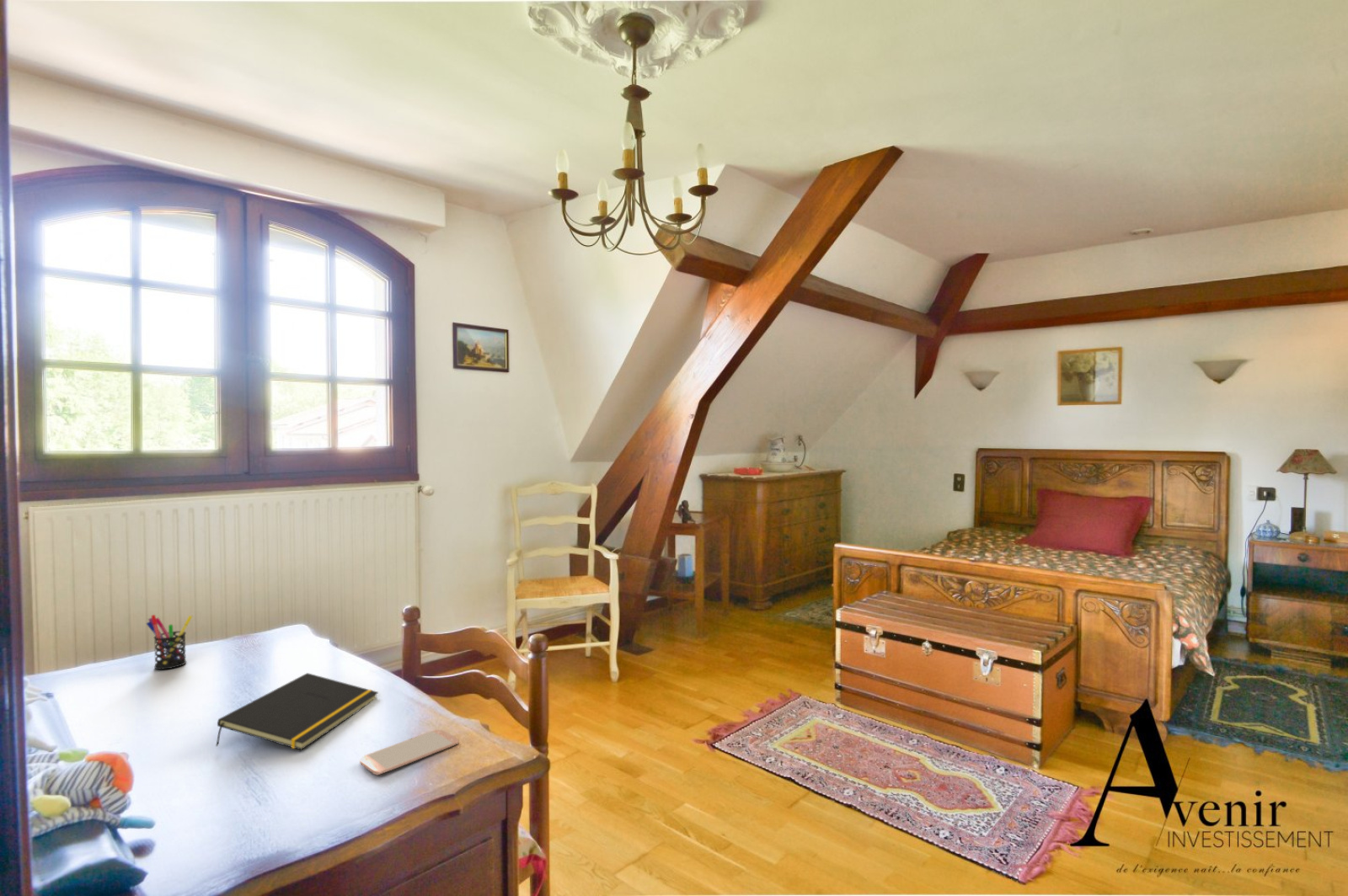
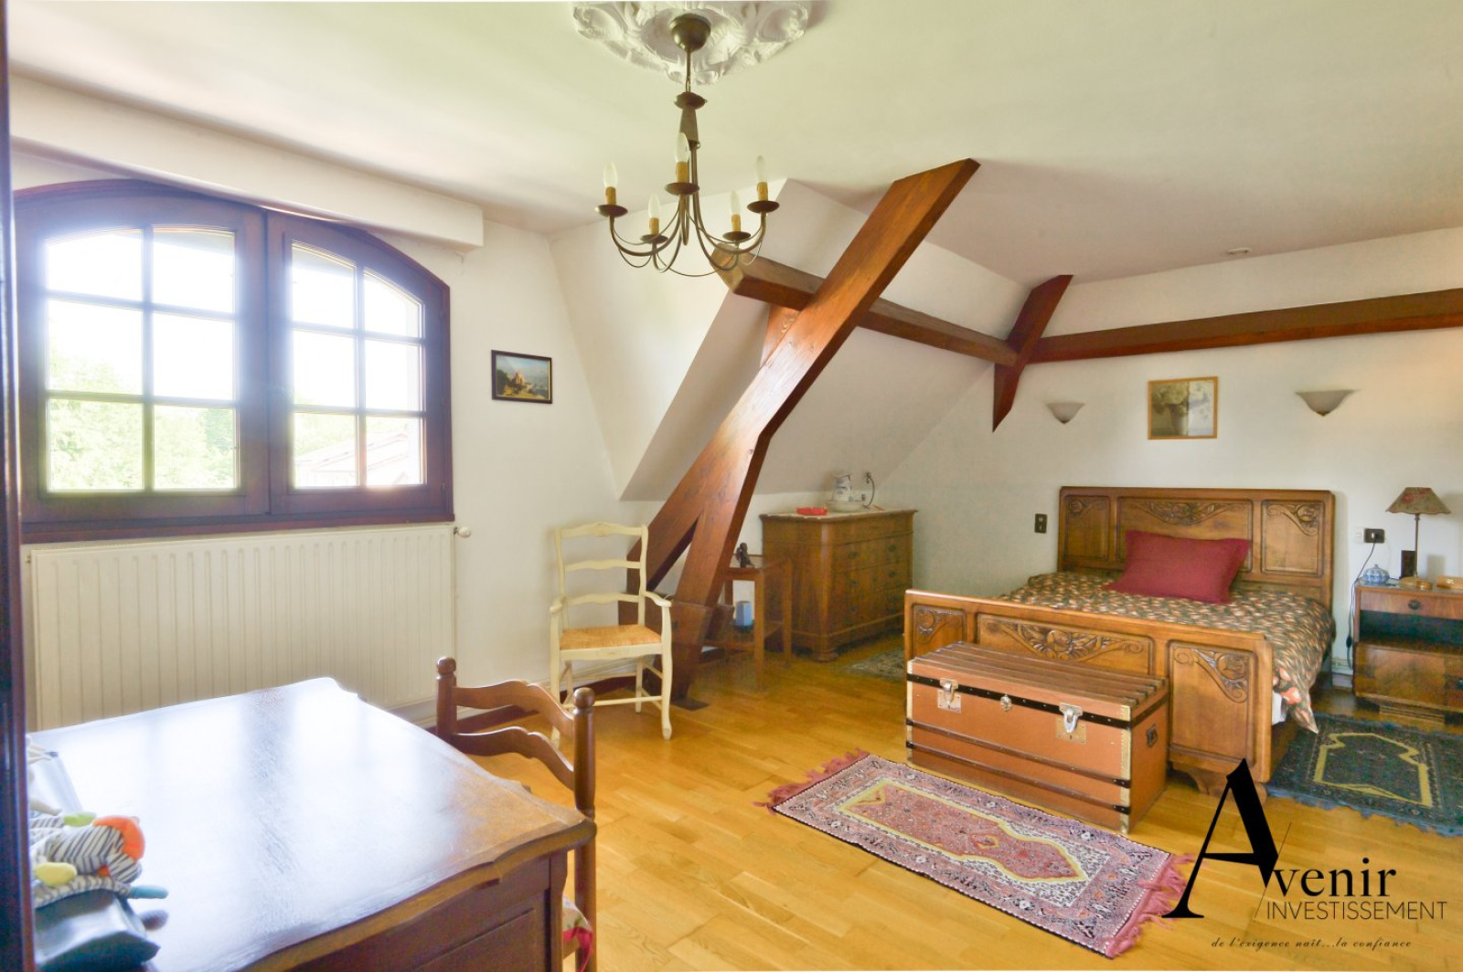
- notepad (304, 707)
- pen holder (168, 639)
- smartphone (410, 750)
